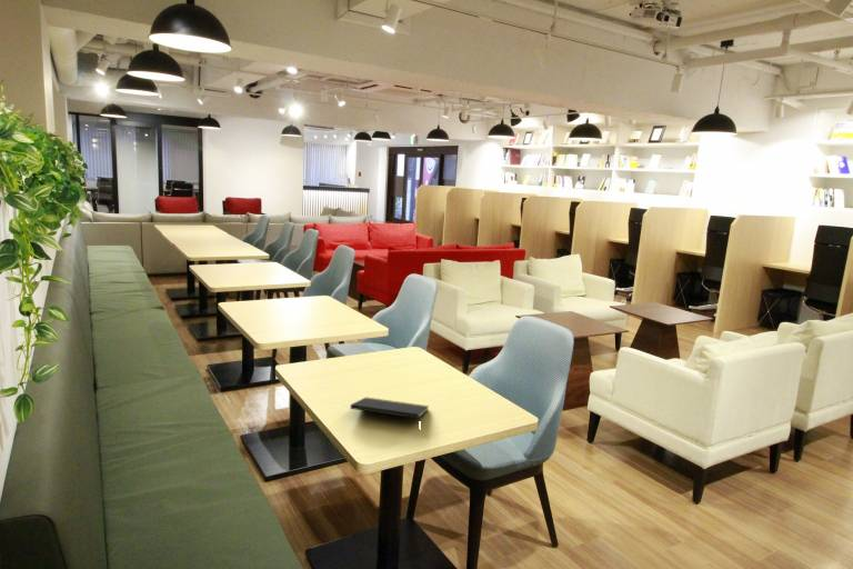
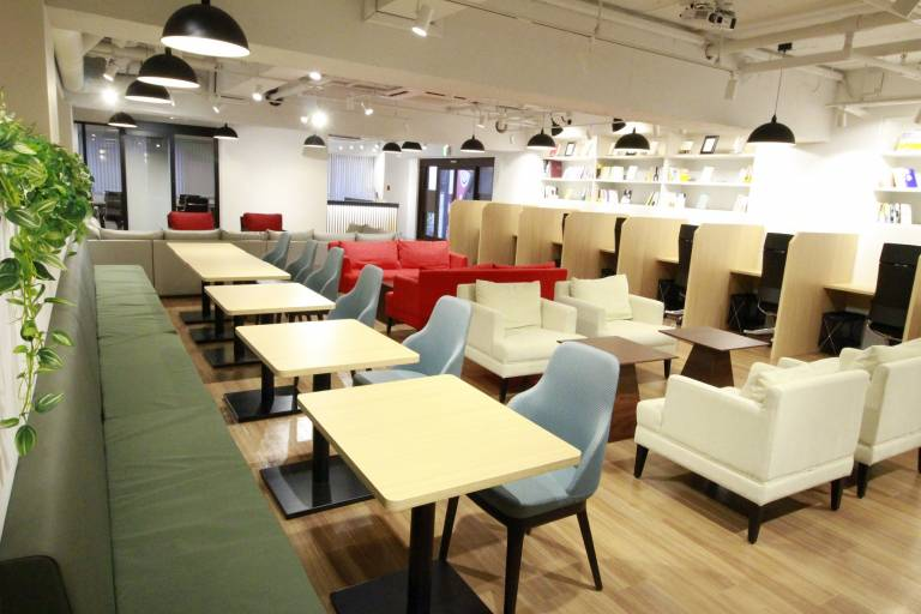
- notepad (390, 407)
